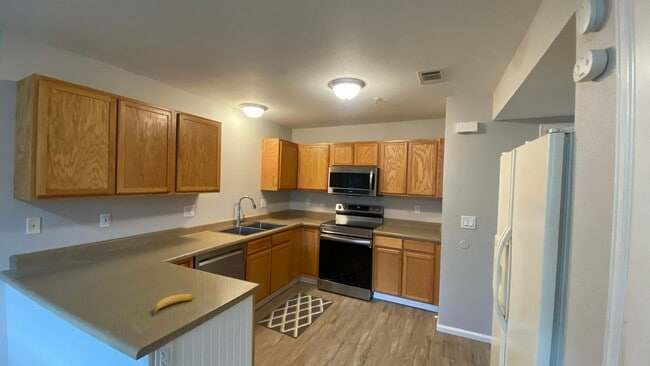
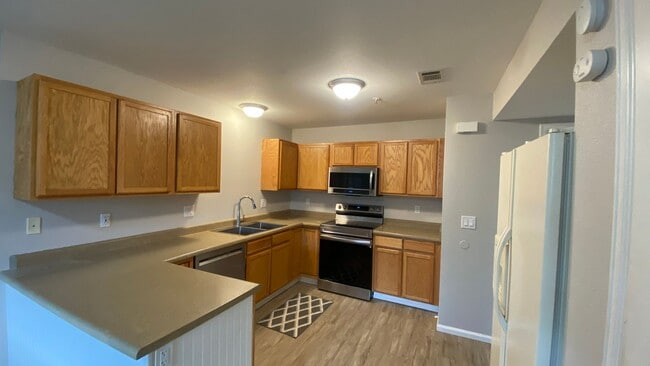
- banana (173, 301)
